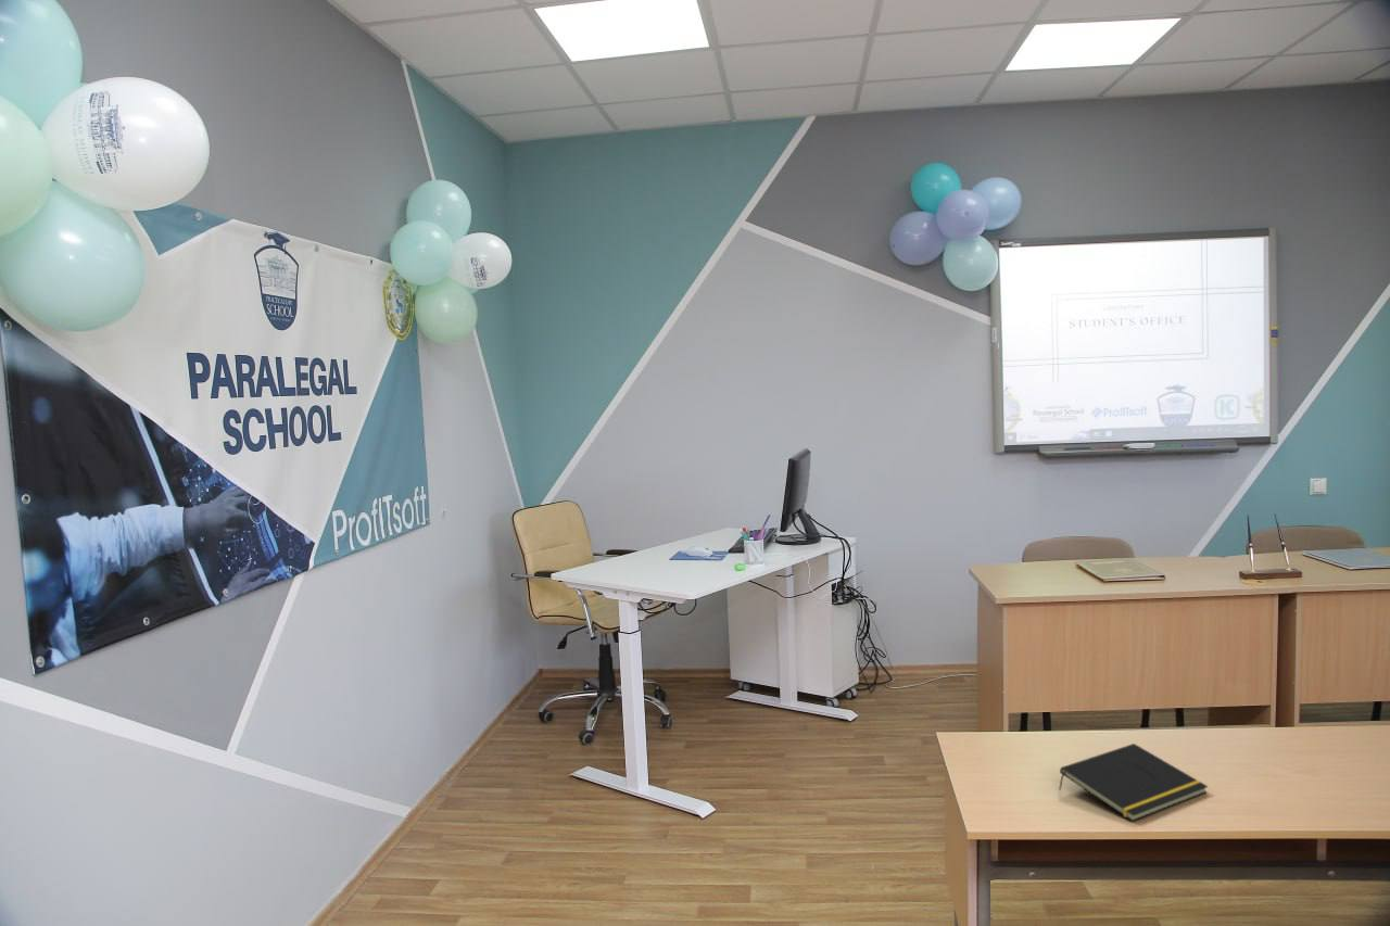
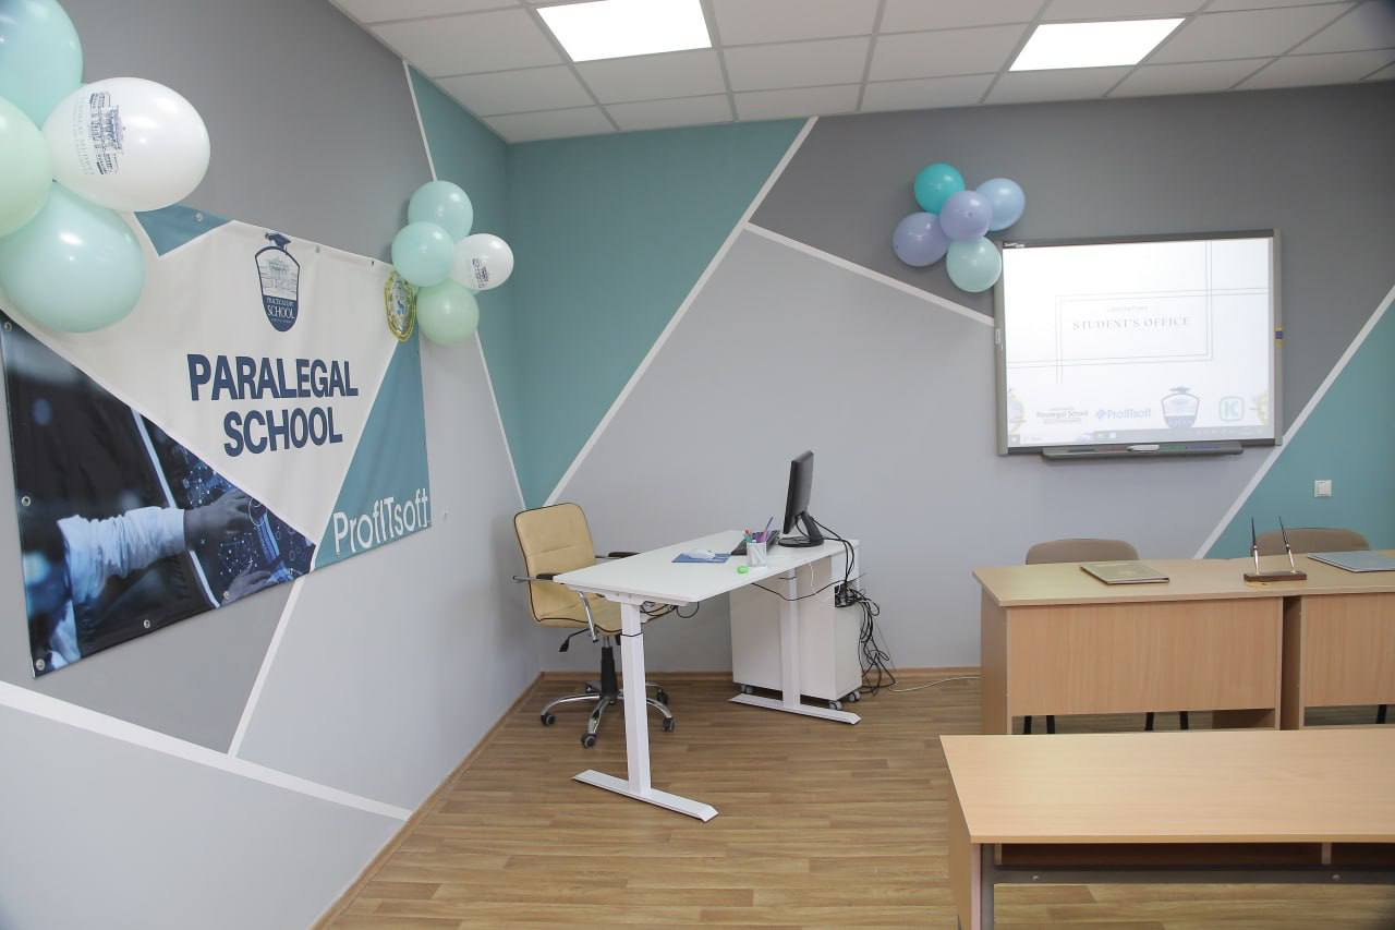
- notepad (1133, 779)
